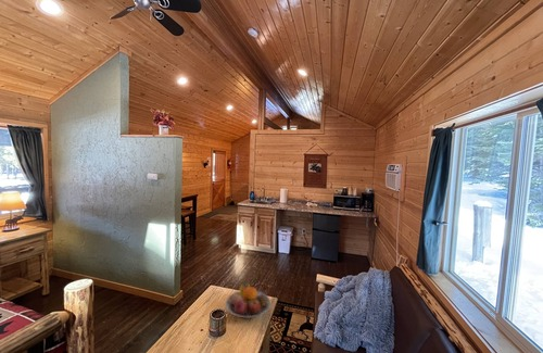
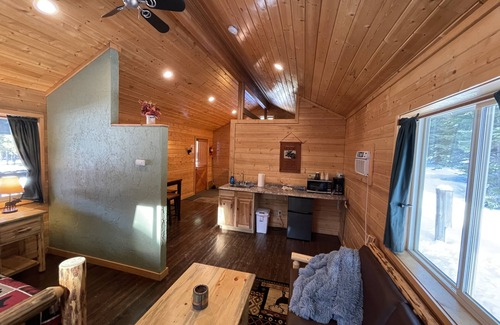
- fruit bowl (248, 300)
